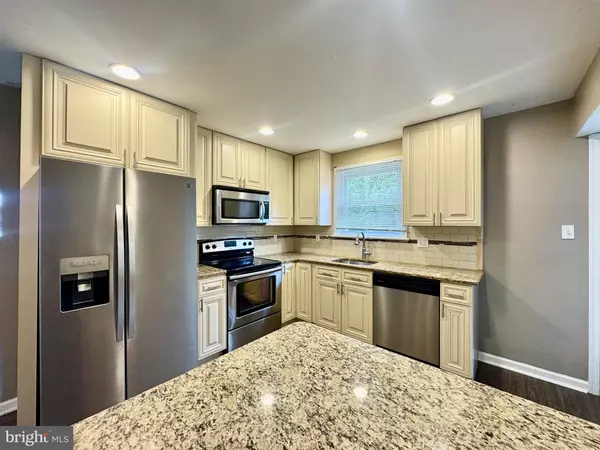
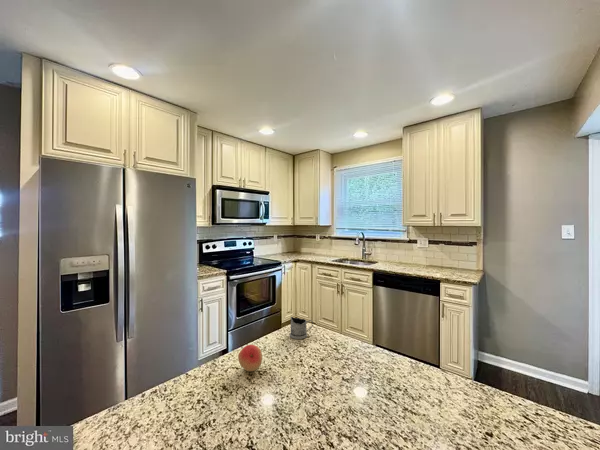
+ fruit (250, 357)
+ tea glass holder (301, 326)
